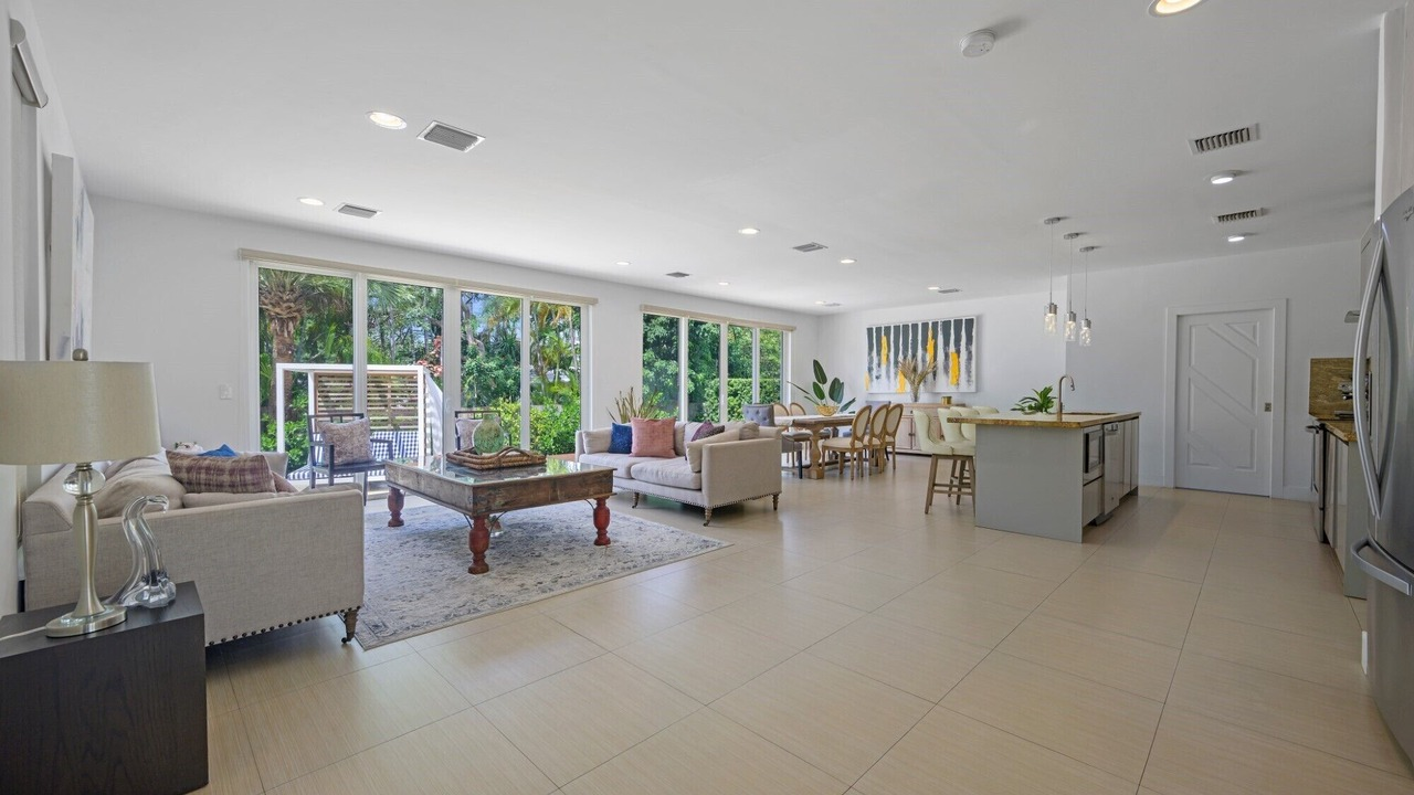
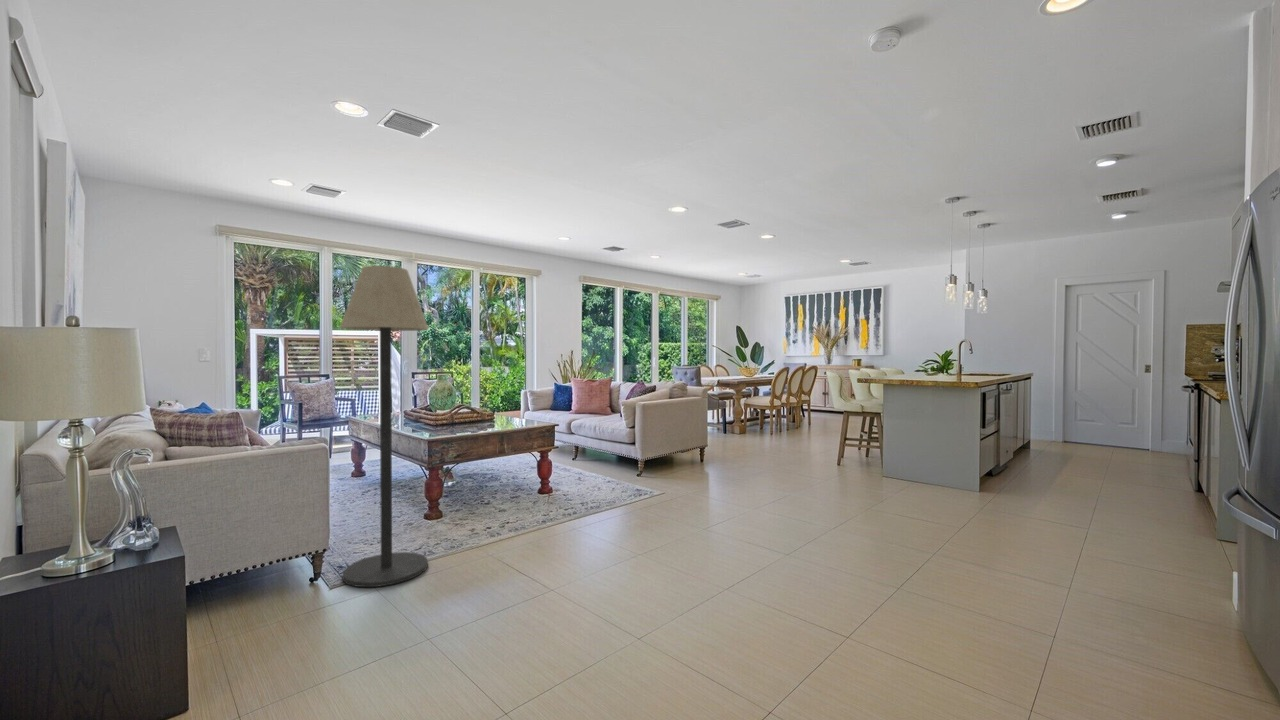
+ floor lamp (385, 420)
